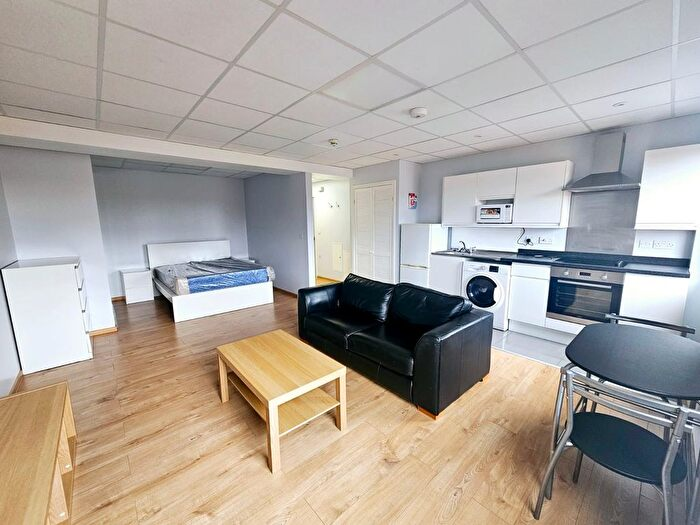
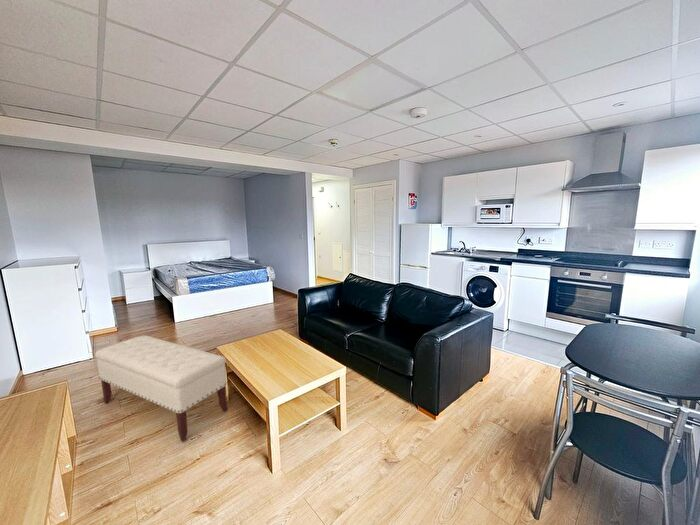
+ bench (161, 379)
